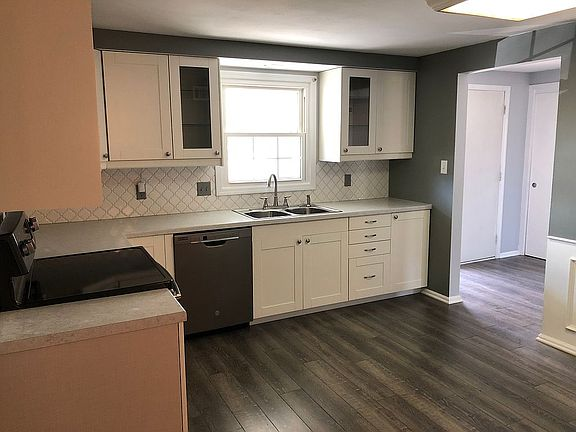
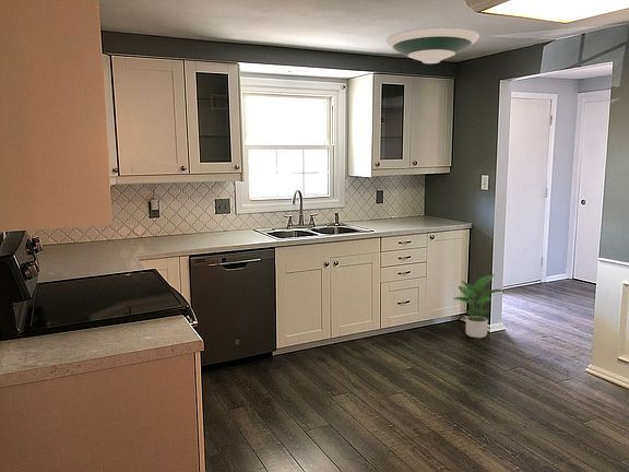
+ potted plant (473, 305)
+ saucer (431, 50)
